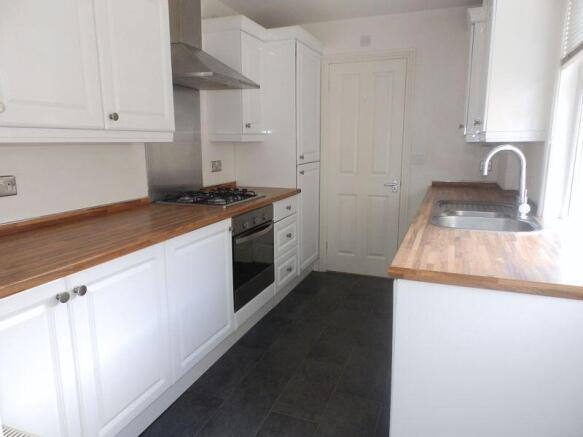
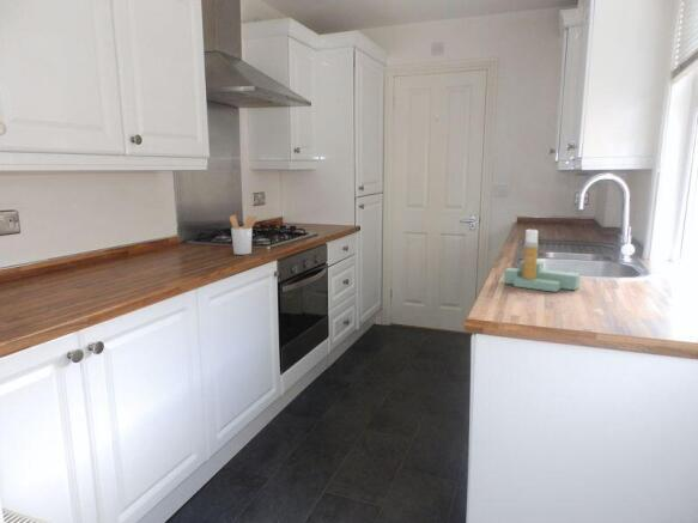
+ utensil holder (244, 233)
+ spray bottle (540, 261)
